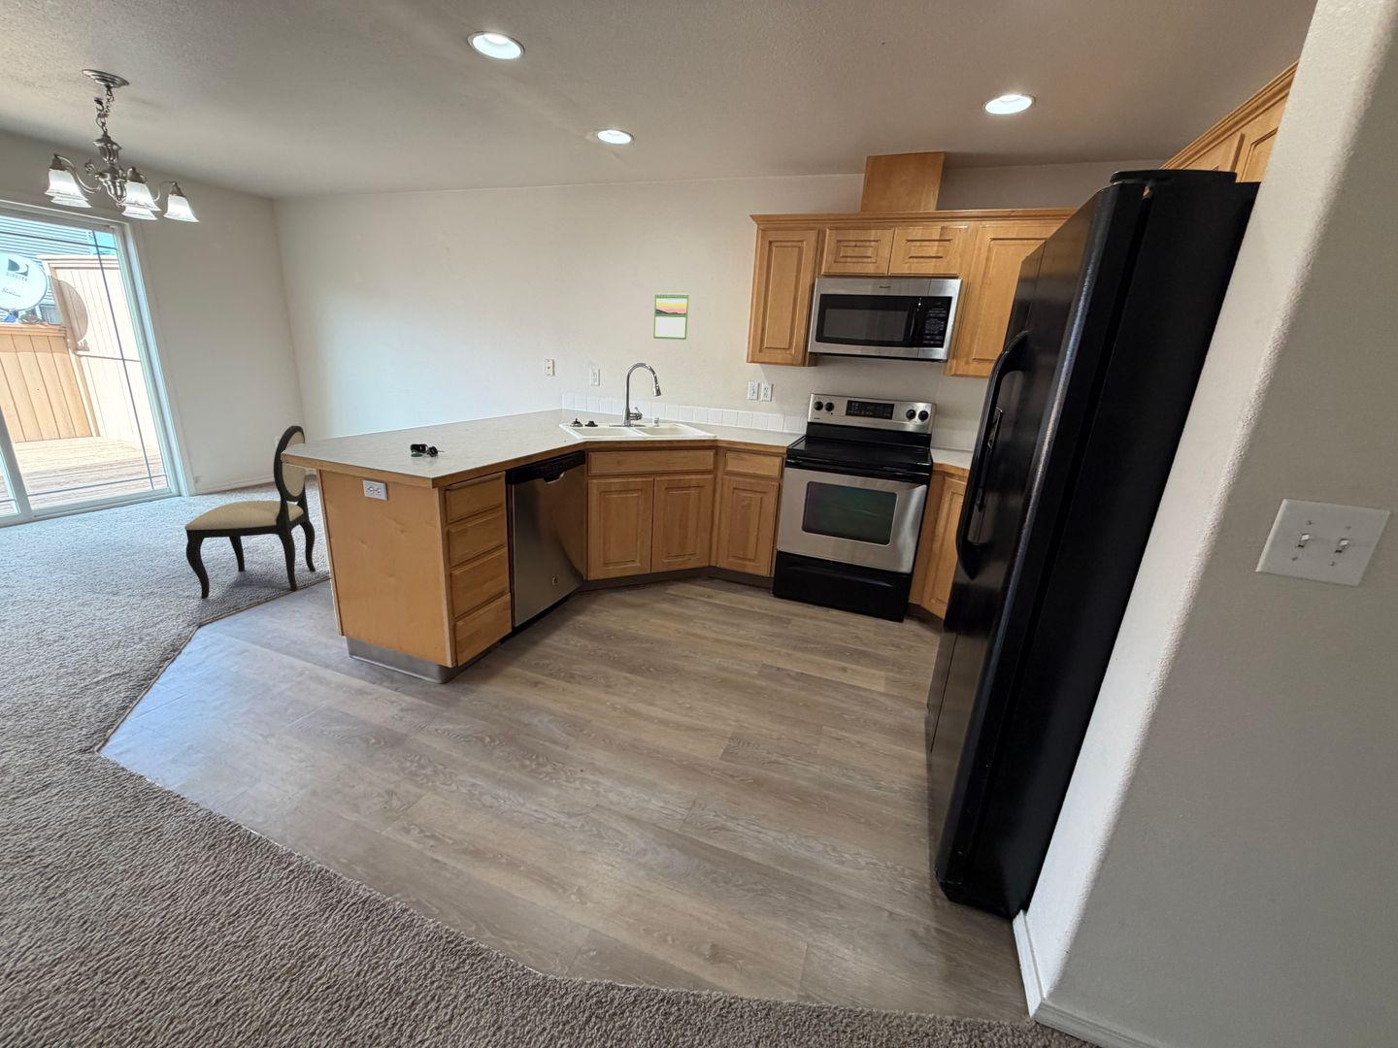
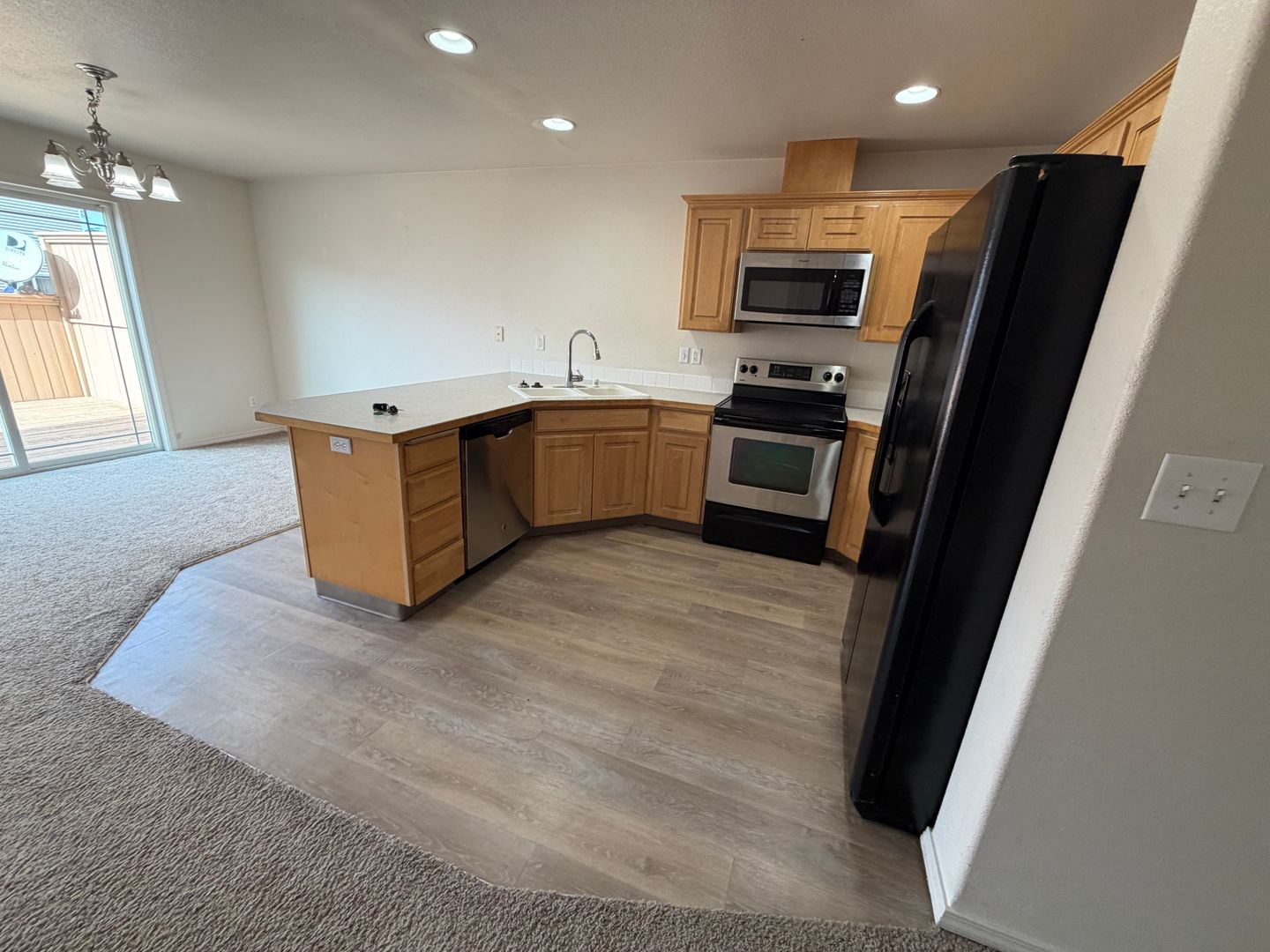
- calendar (670, 315)
- dining chair (256, 505)
